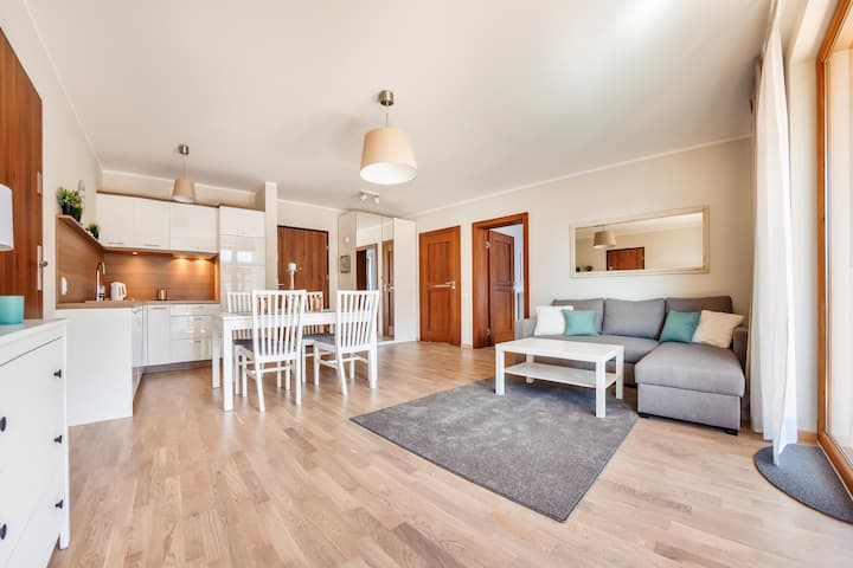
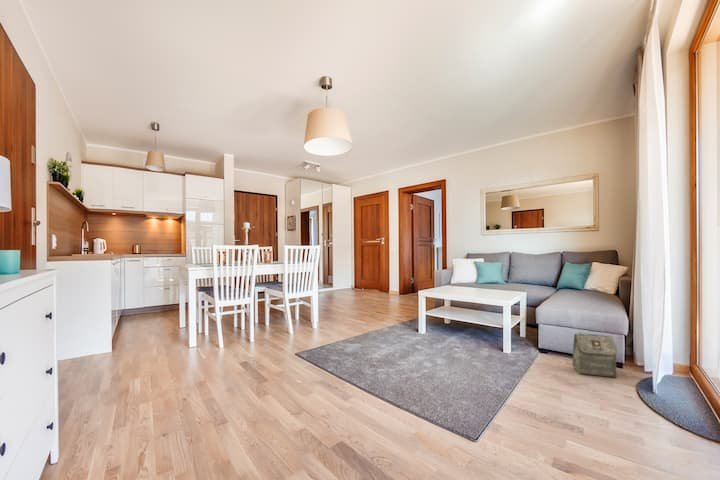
+ bag (593, 353)
